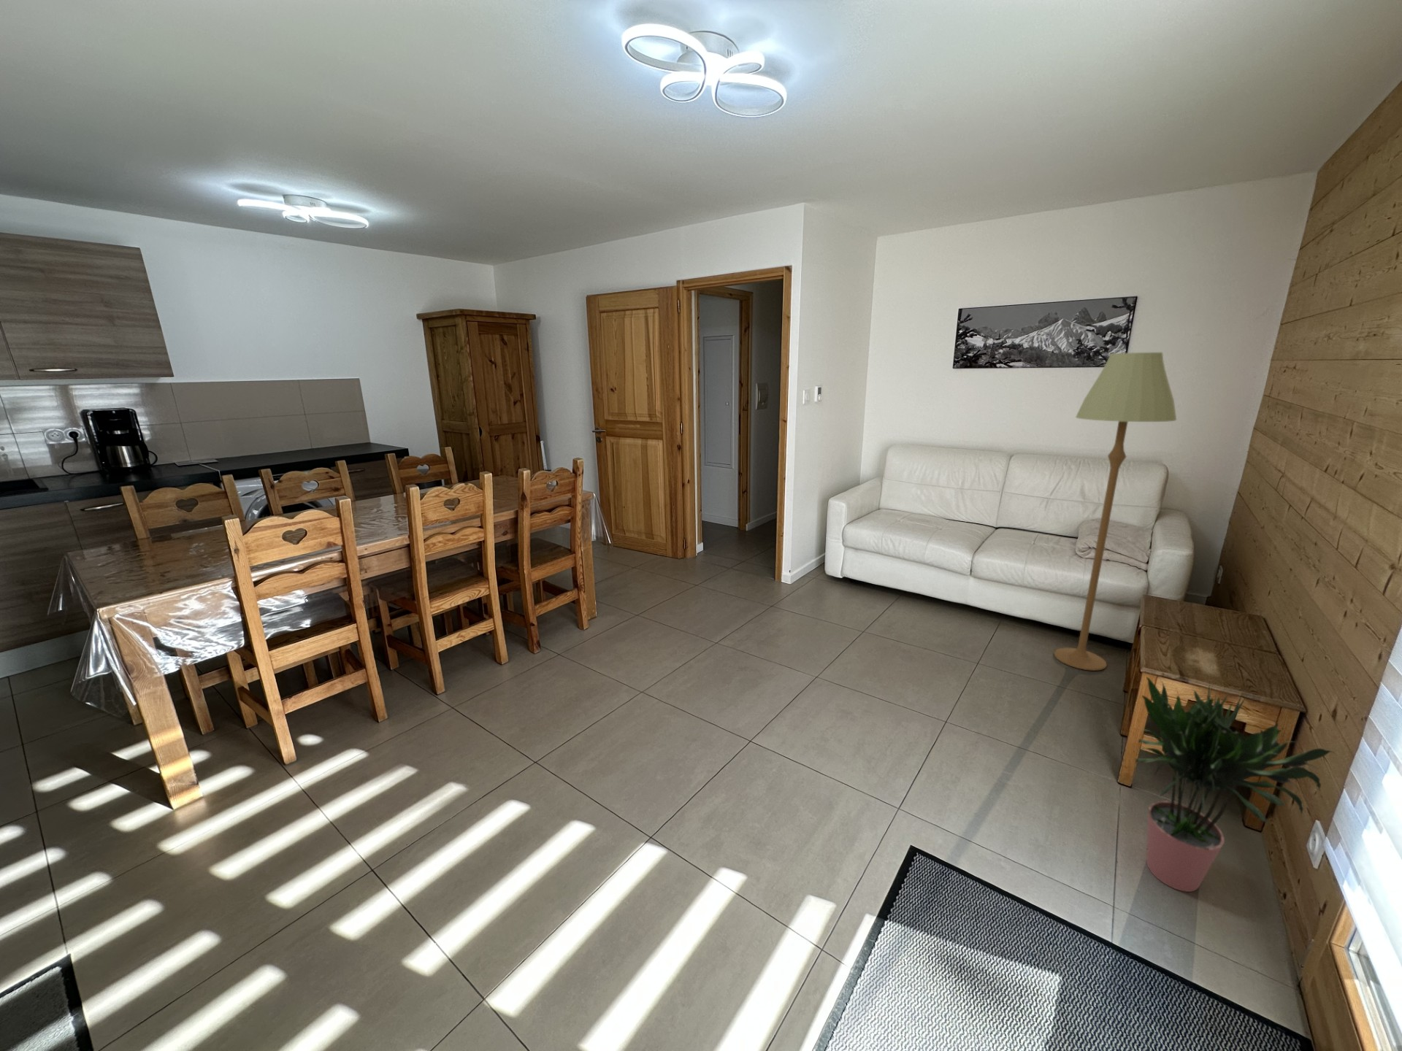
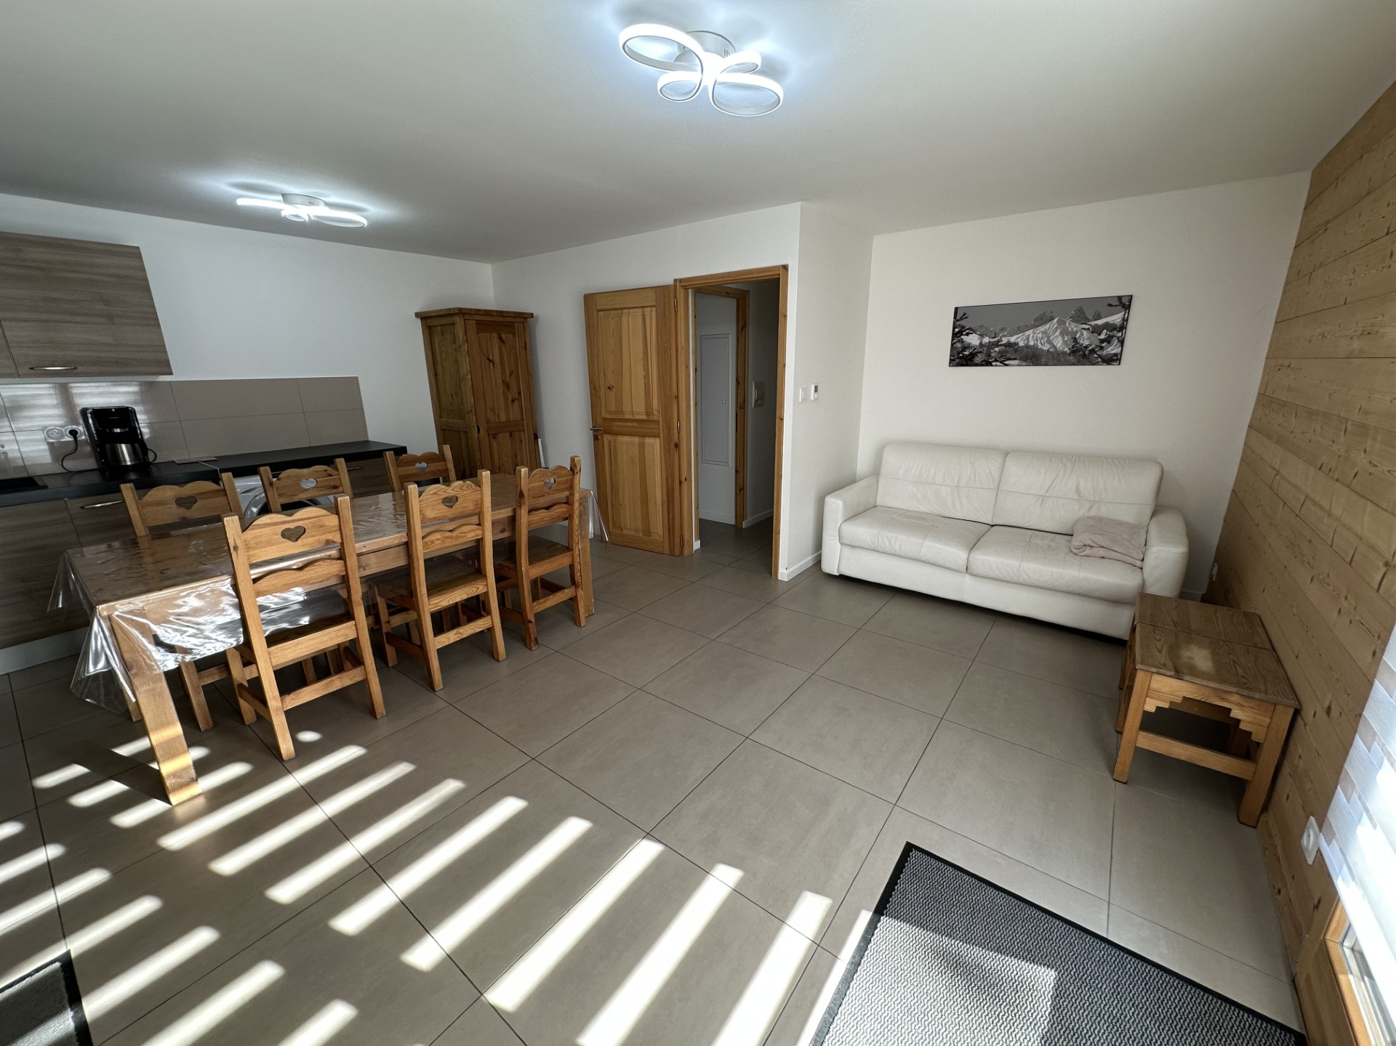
- floor lamp (1105, 518)
- potted plant (1218, 800)
